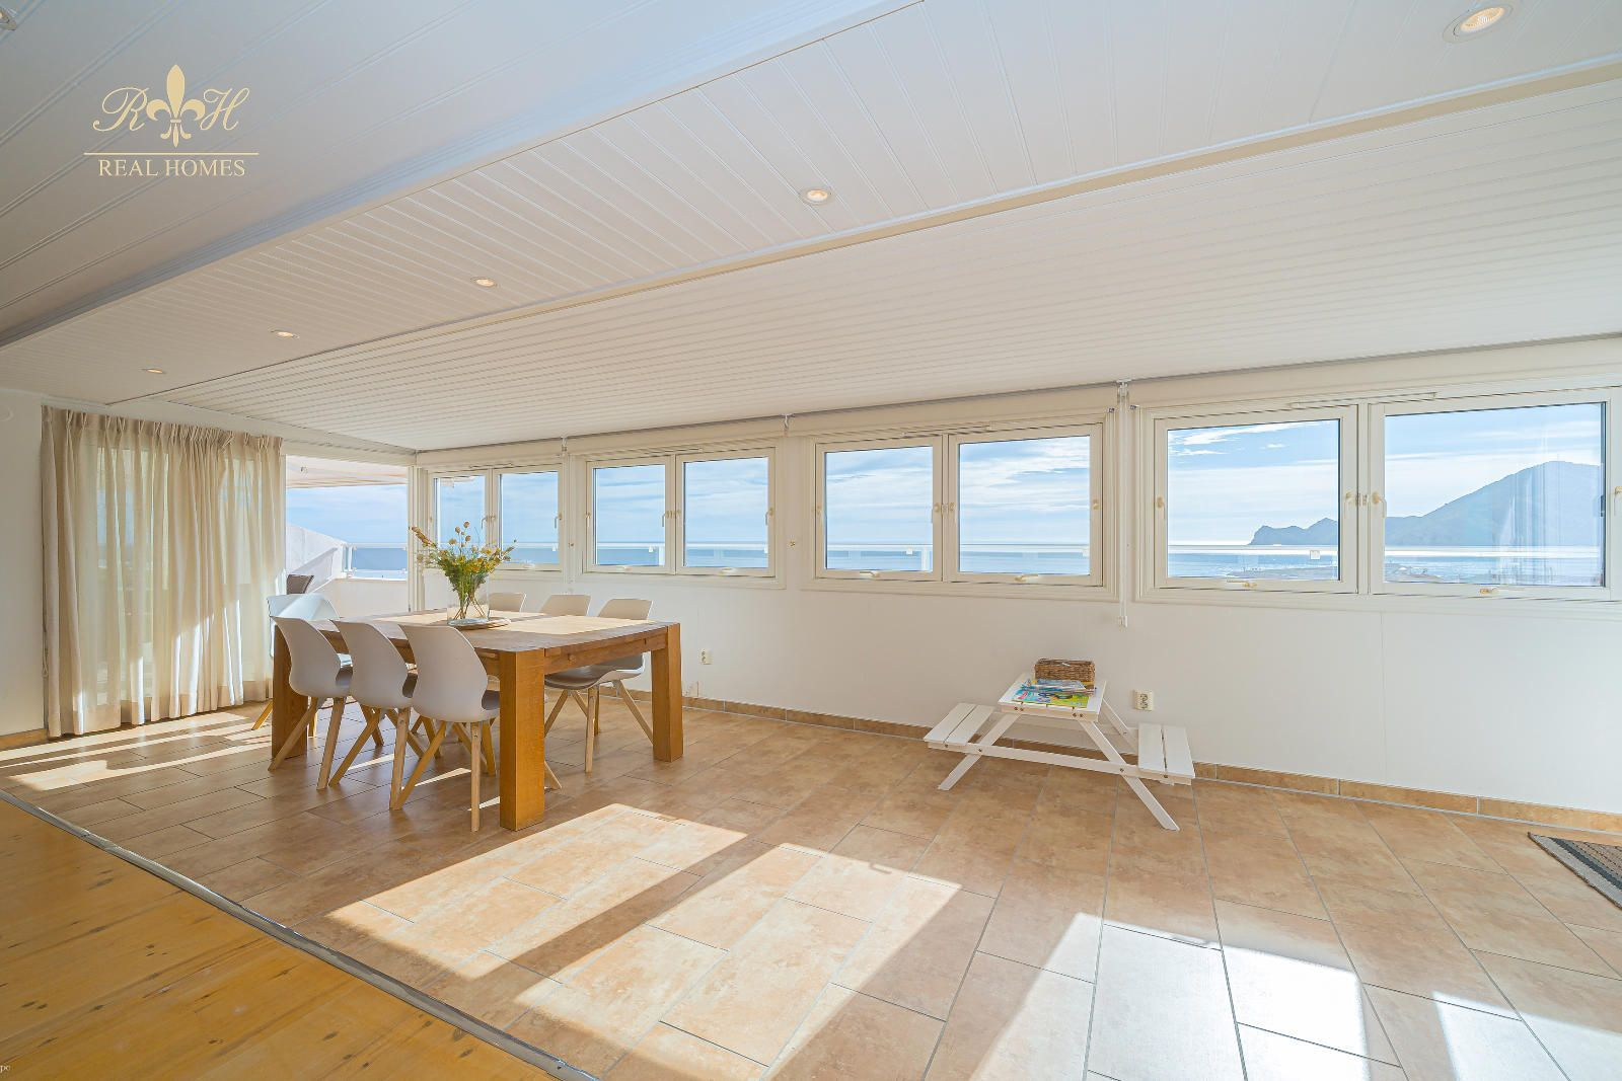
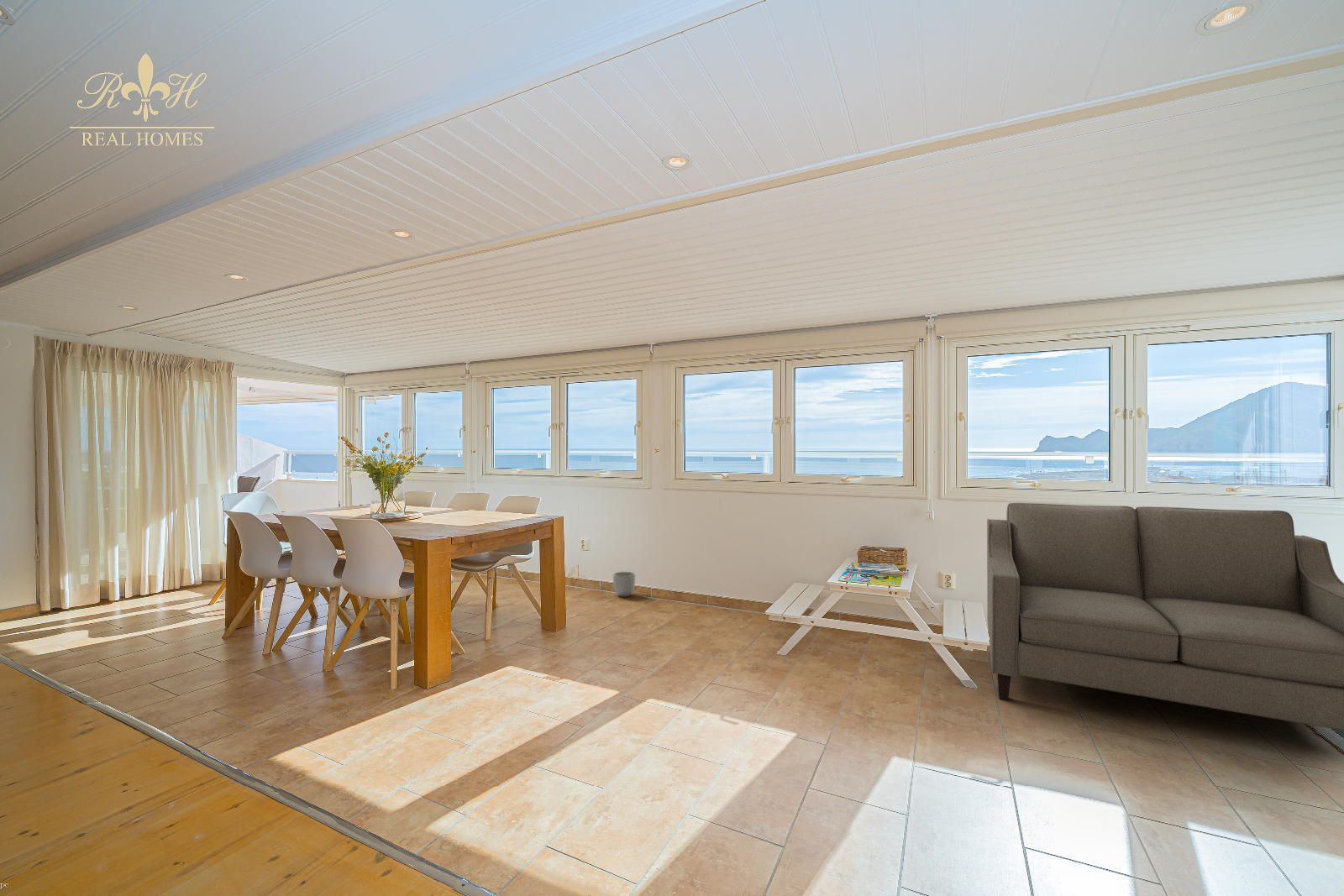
+ sofa (1151, 603)
+ planter (624, 584)
